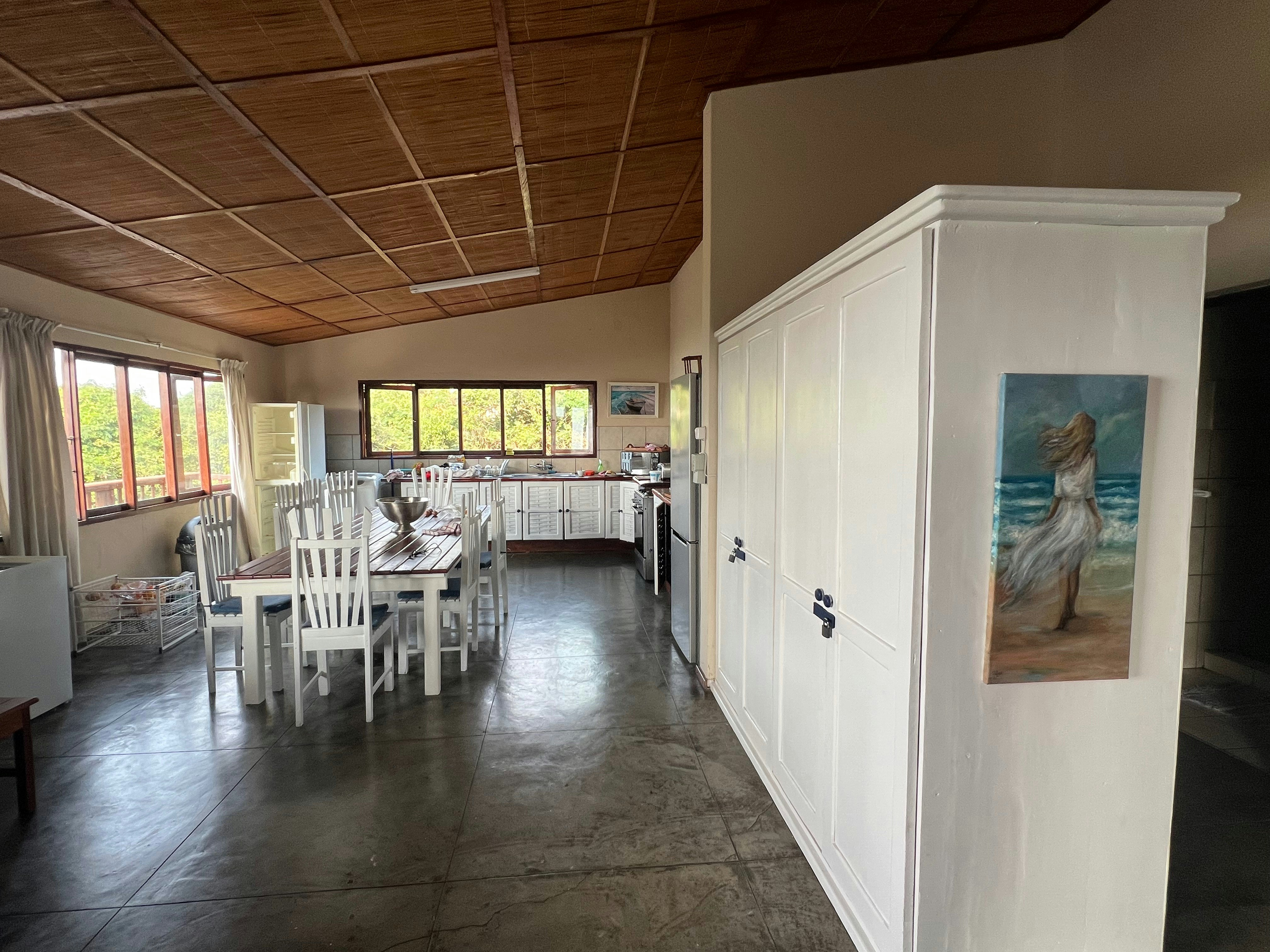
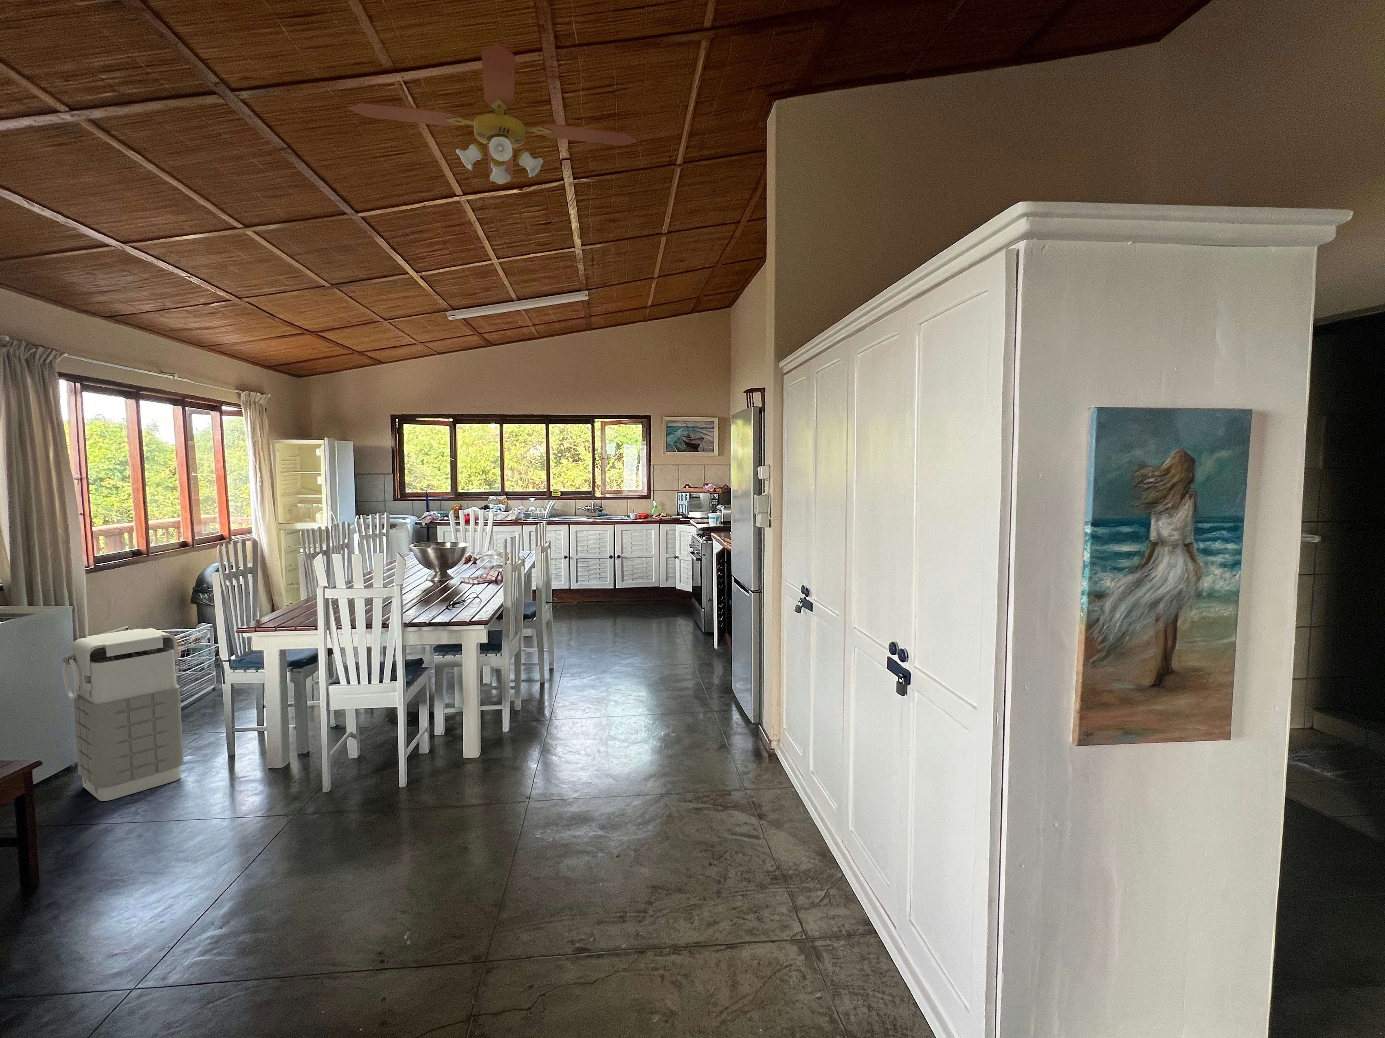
+ grenade (127, 710)
+ ceiling fan (499, 134)
